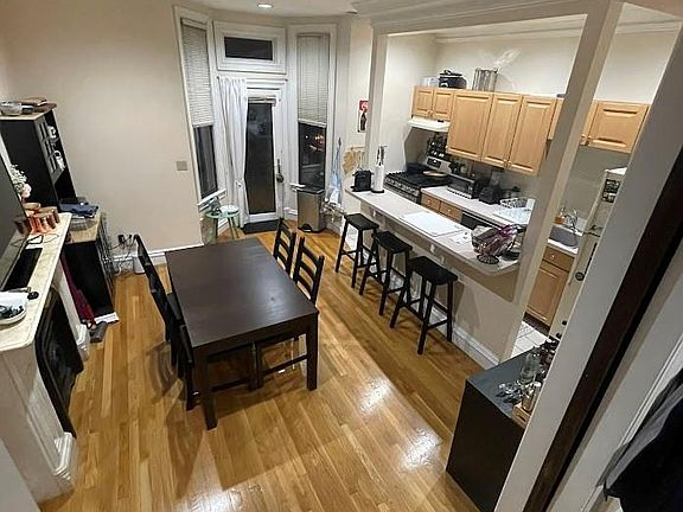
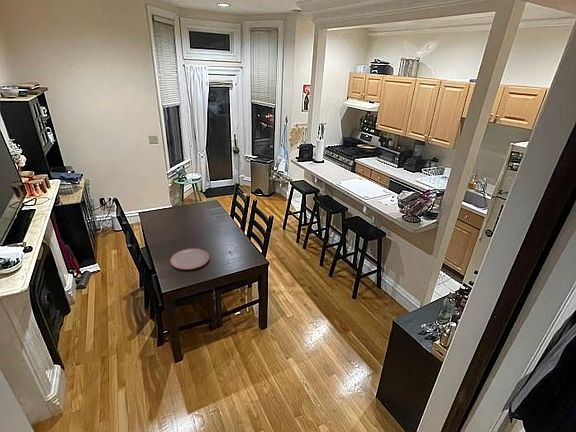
+ plate (190, 259)
